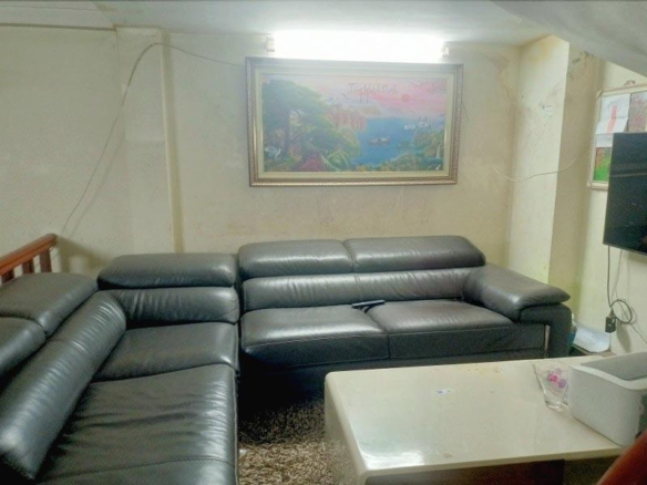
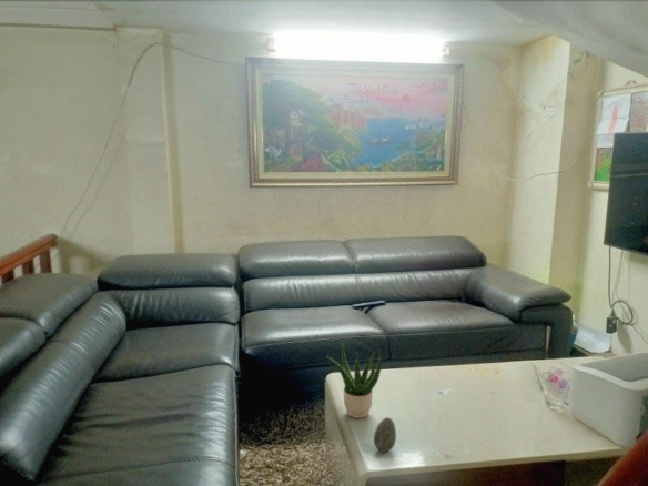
+ decorative egg (384, 434)
+ potted plant (357, 377)
